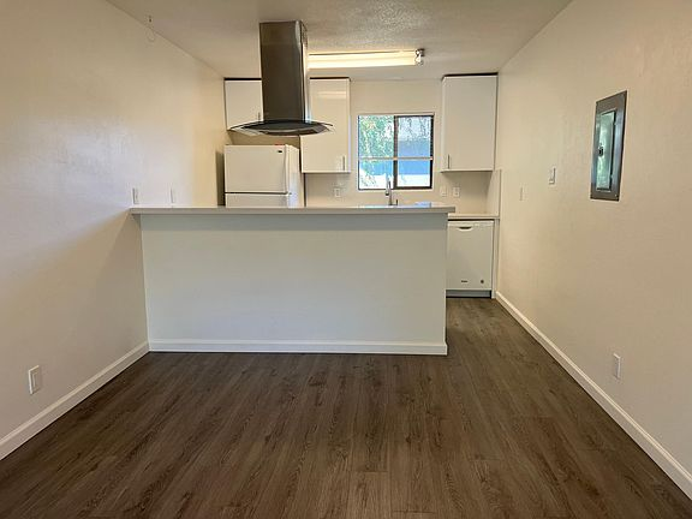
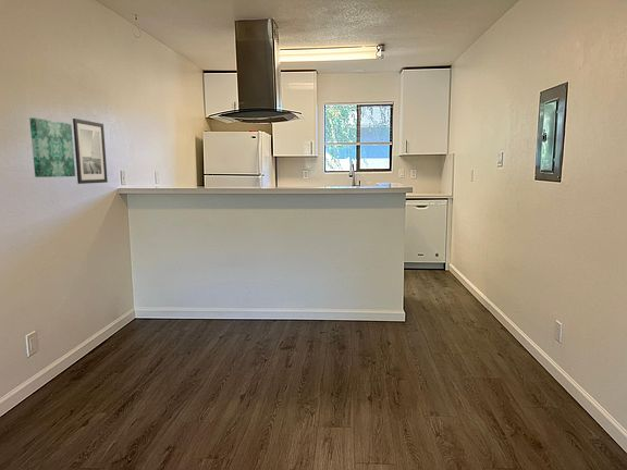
+ wall art (53, 149)
+ wall art (90, 152)
